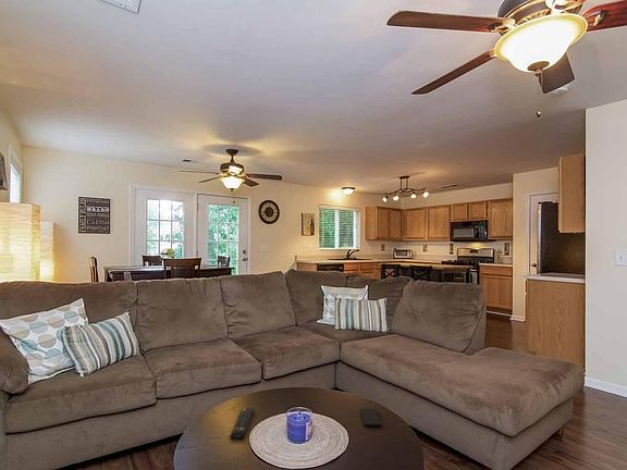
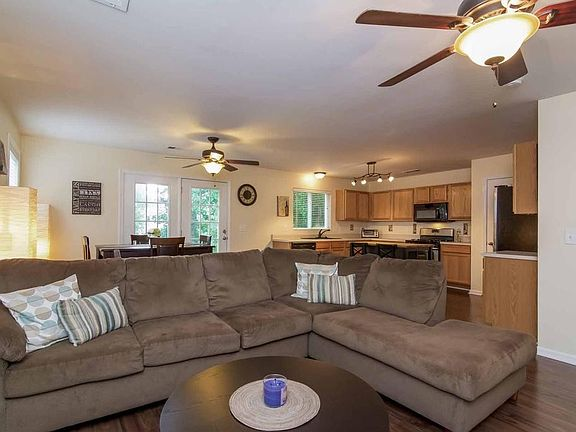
- remote control (243, 422)
- smartphone (370, 417)
